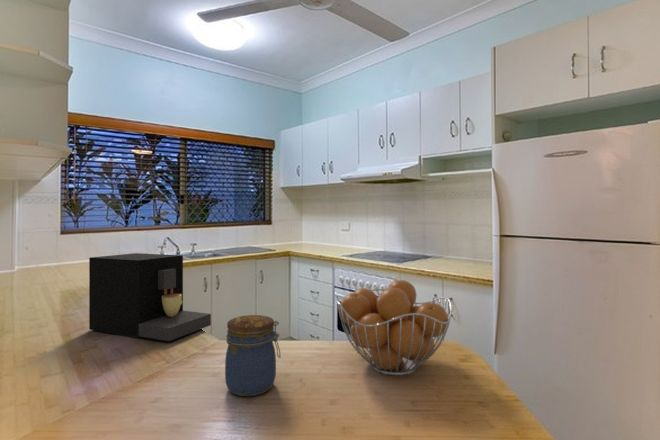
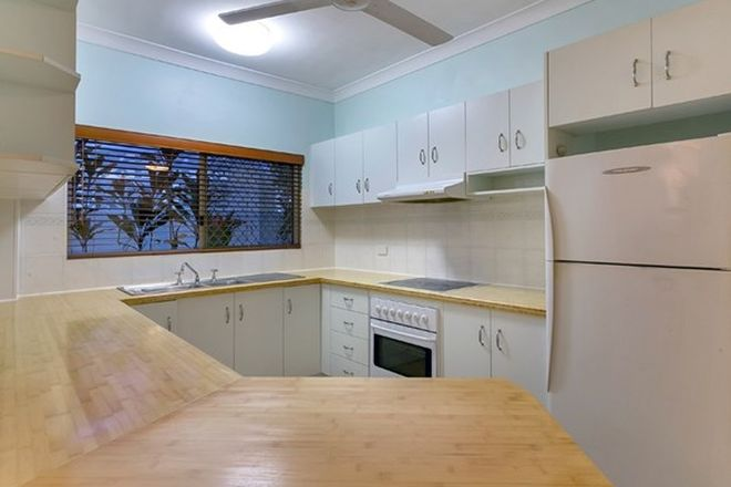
- jar (253, 352)
- fruit basket (393, 324)
- coffee maker (150, 292)
